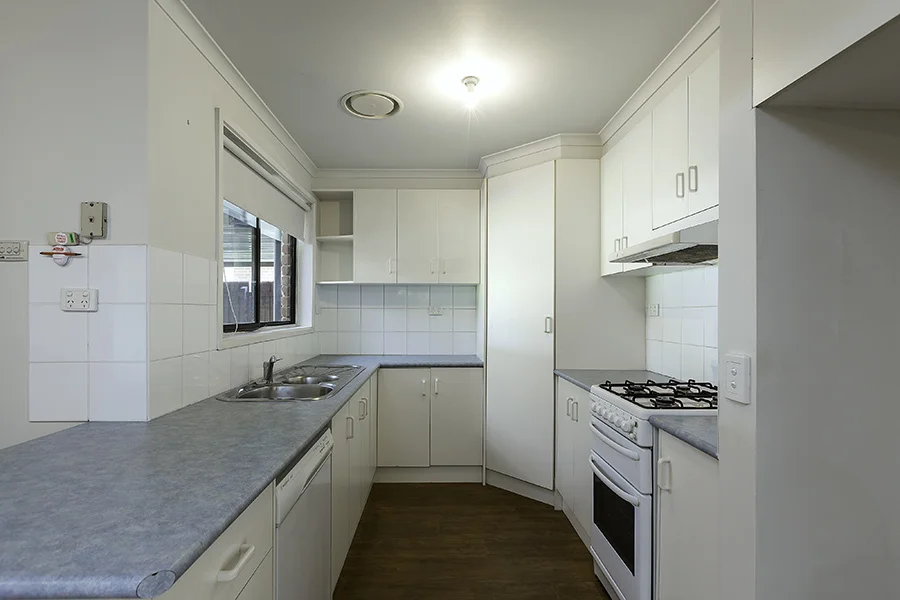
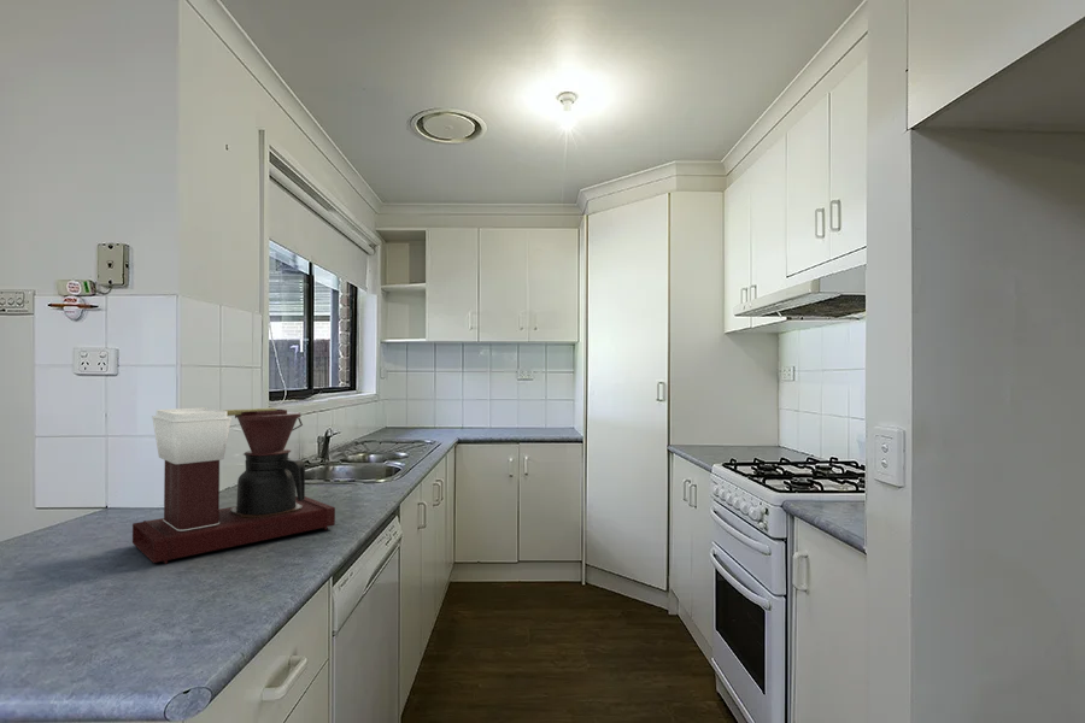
+ coffee maker (241, 474)
